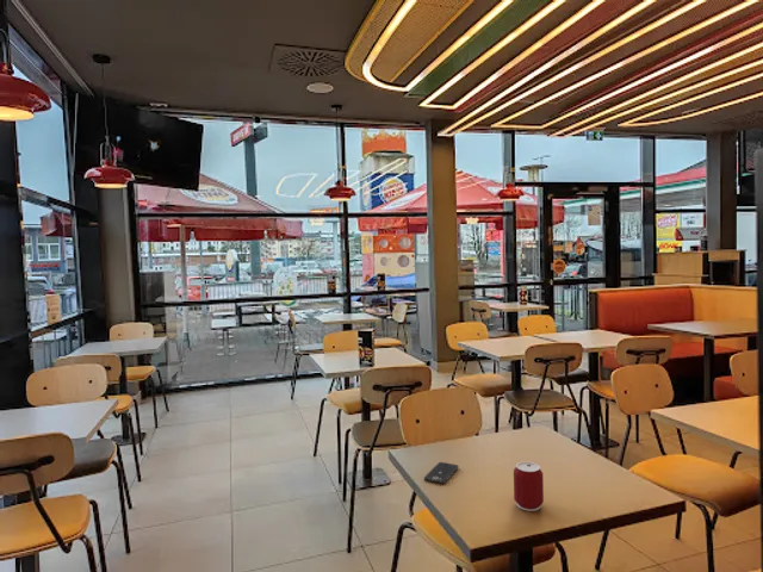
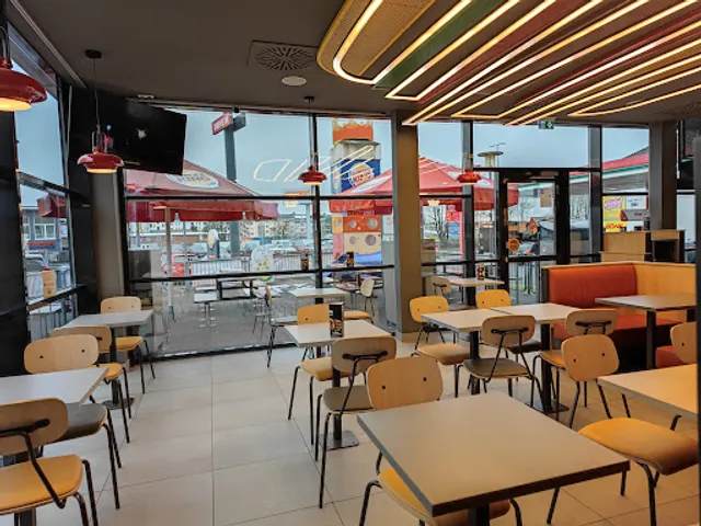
- smartphone (441, 472)
- can (528, 485)
